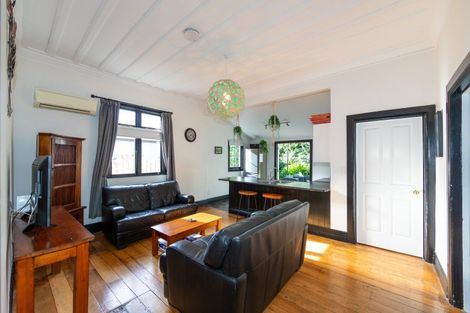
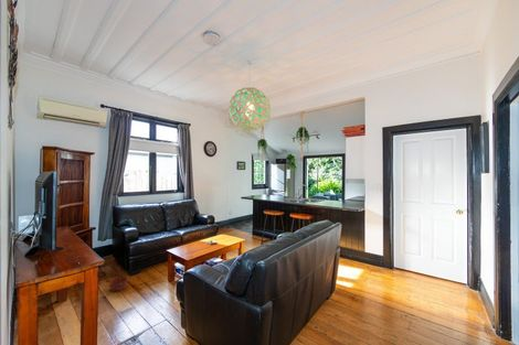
+ basket (118, 278)
